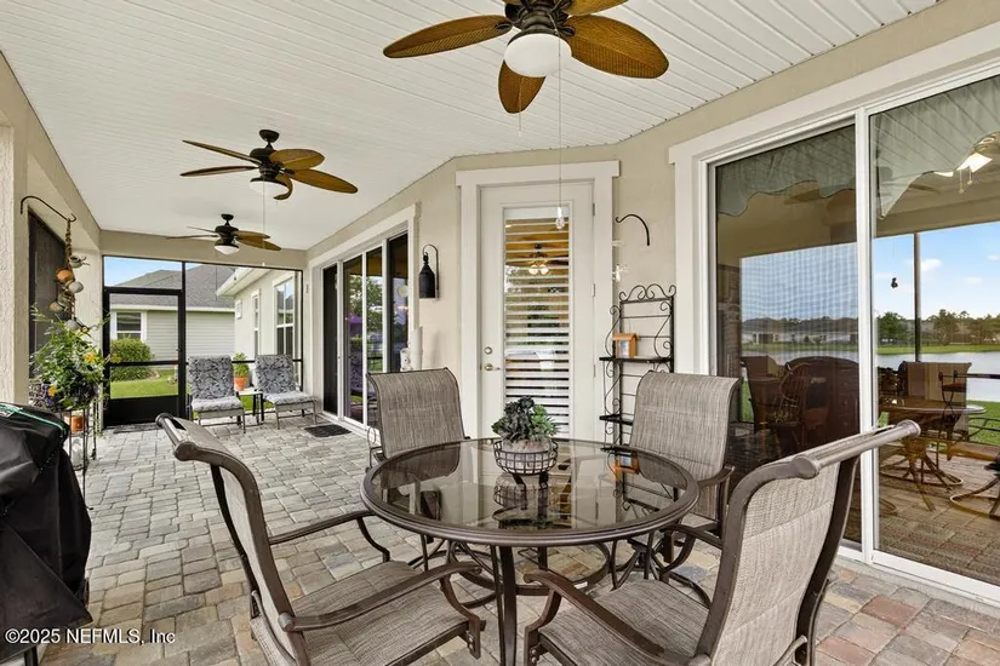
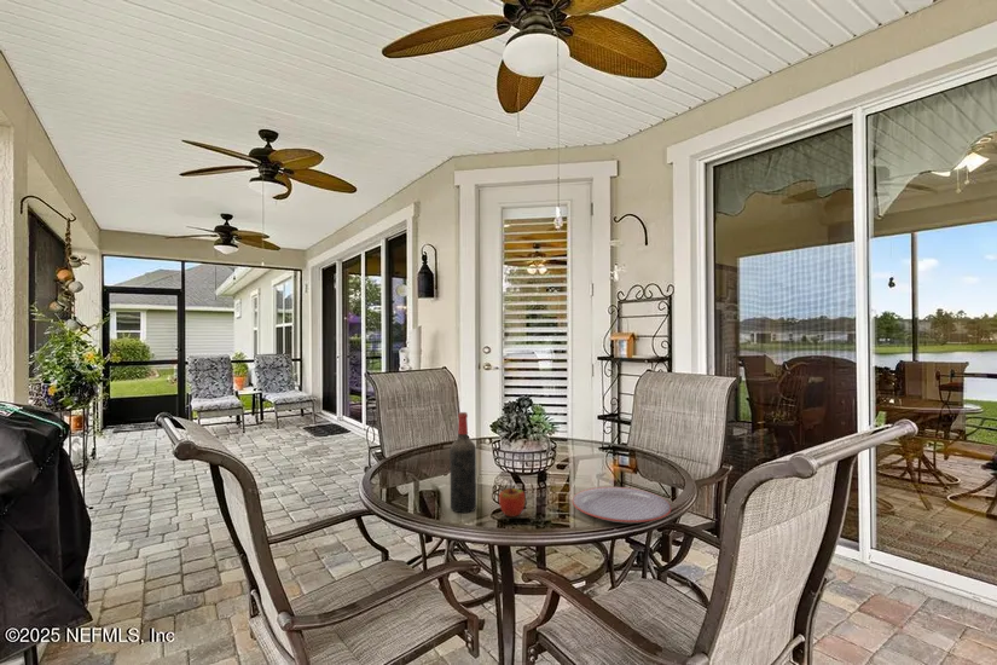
+ apple (511, 497)
+ plate (620, 505)
+ wine bottle (463, 459)
